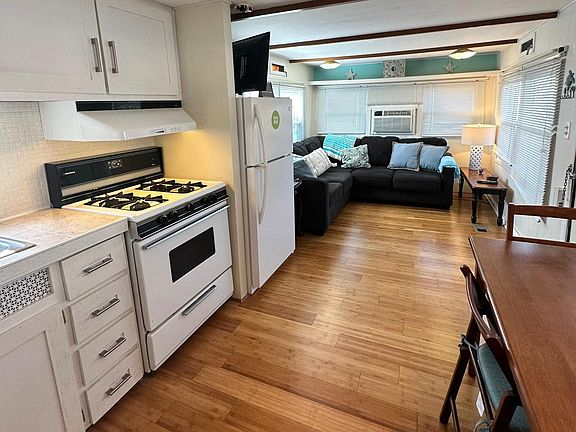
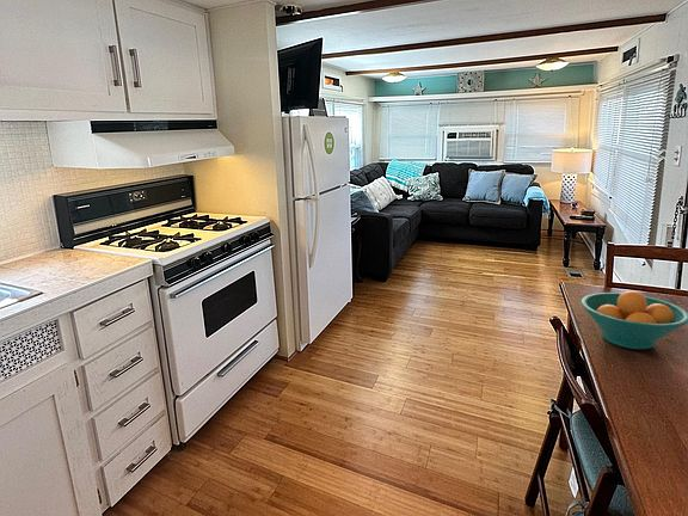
+ fruit bowl (631, 317)
